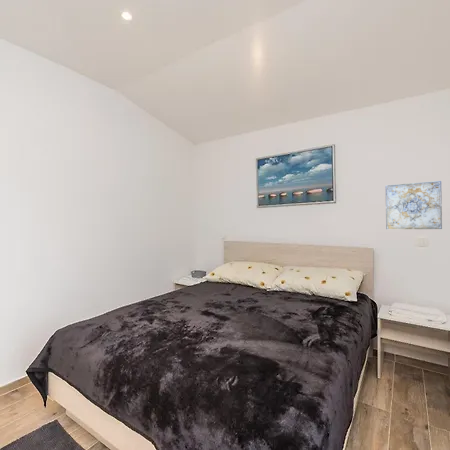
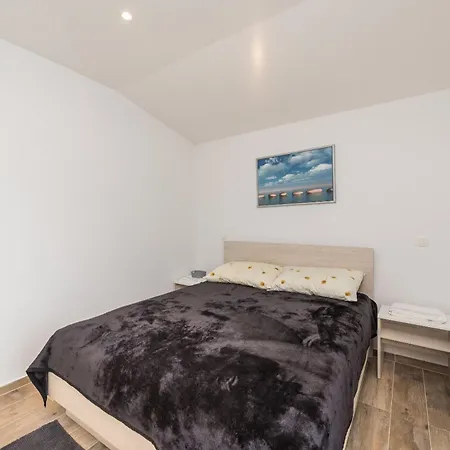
- wall art (412, 206)
